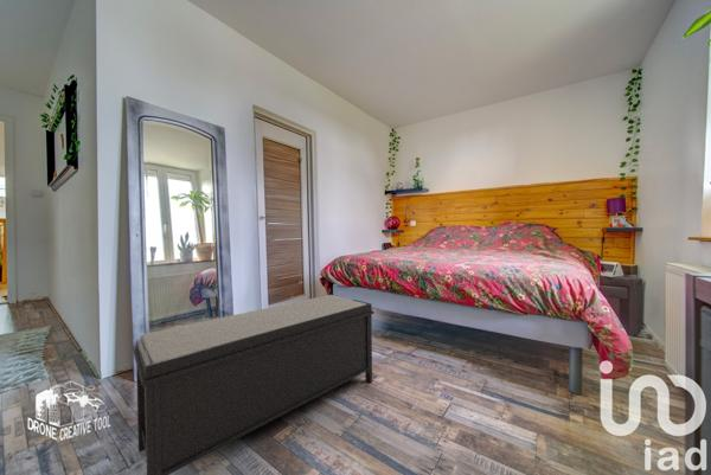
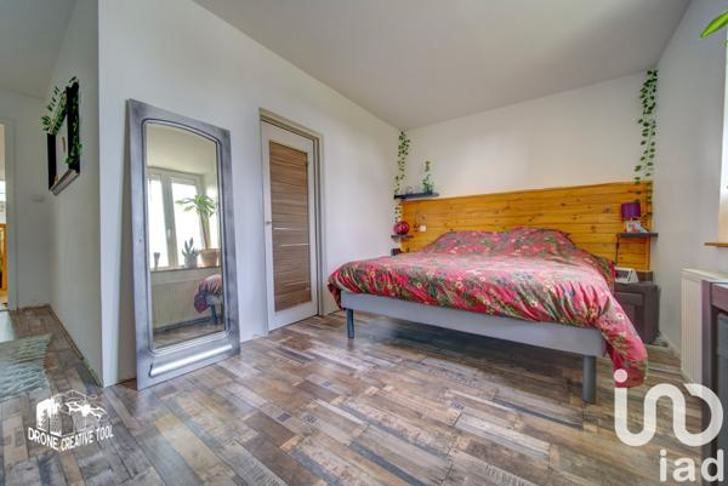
- bench (274, 362)
